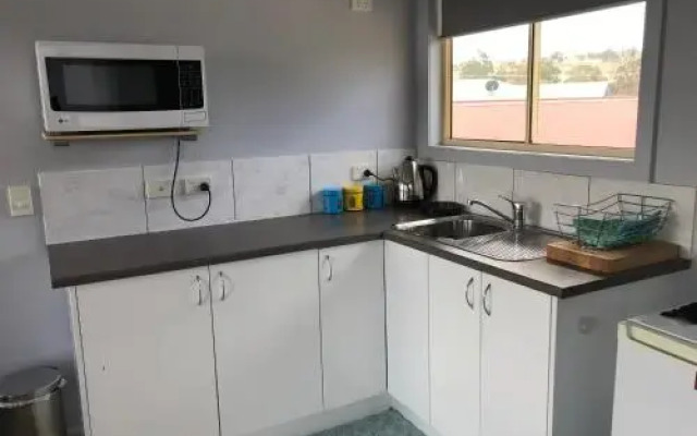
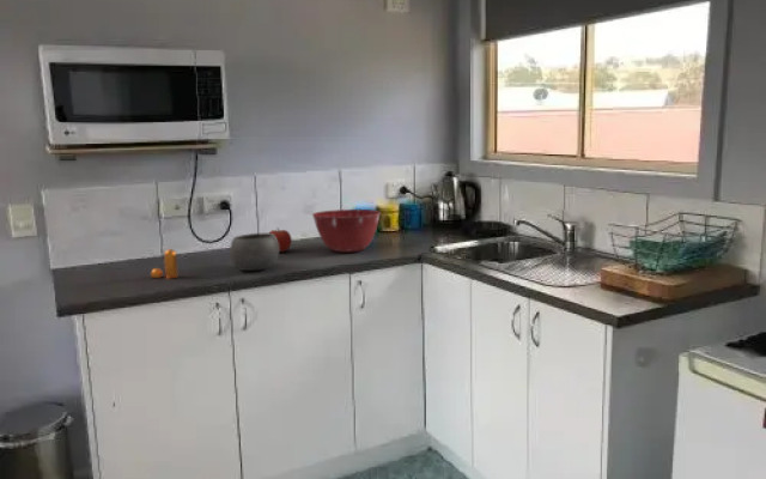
+ bowl (254, 251)
+ pepper shaker (164, 262)
+ mixing bowl (347, 231)
+ apple (279, 238)
